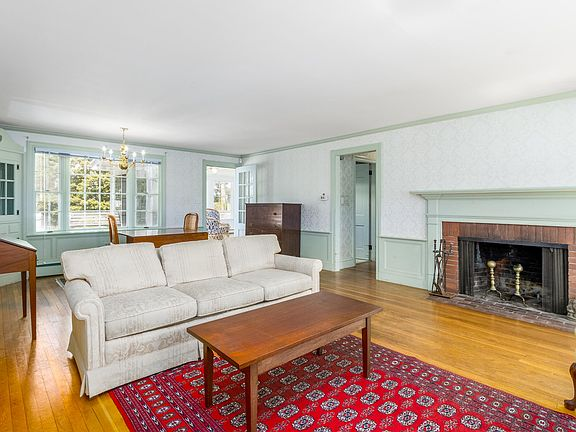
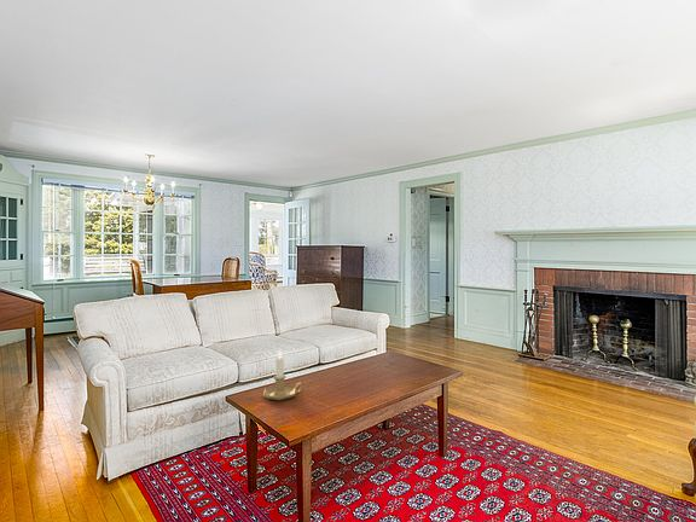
+ candlestick (283, 371)
